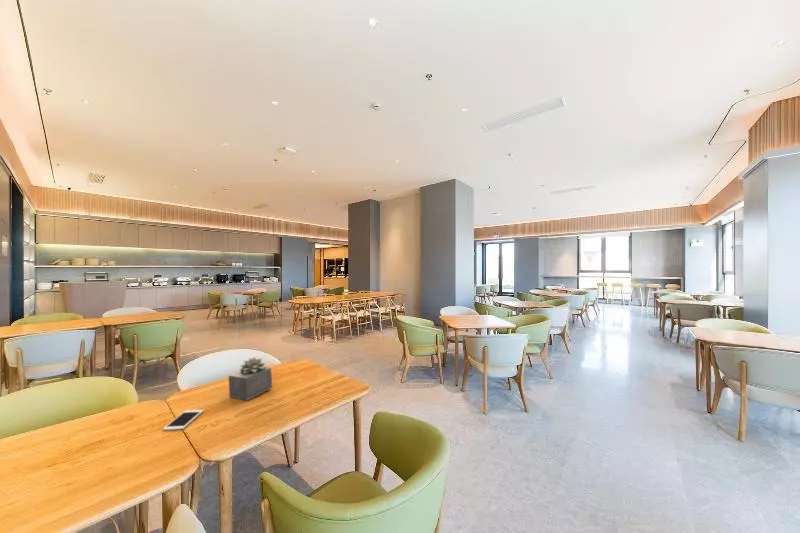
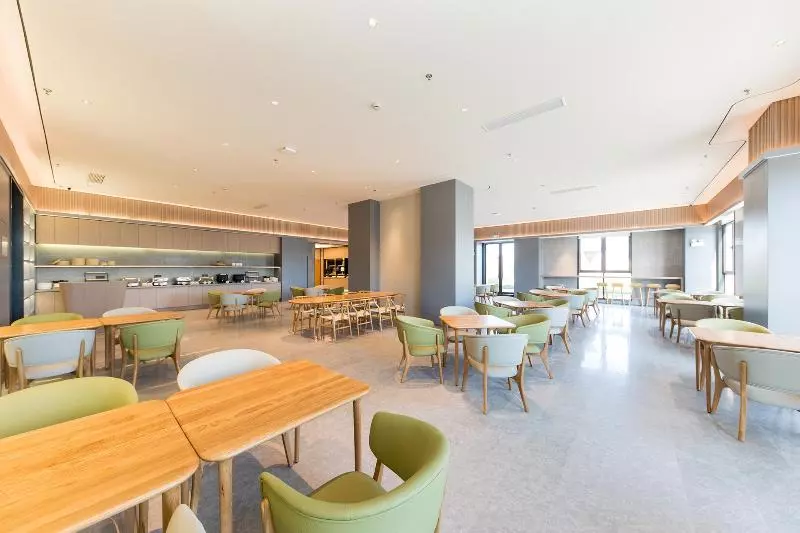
- cell phone (184, 419)
- succulent plant (251, 375)
